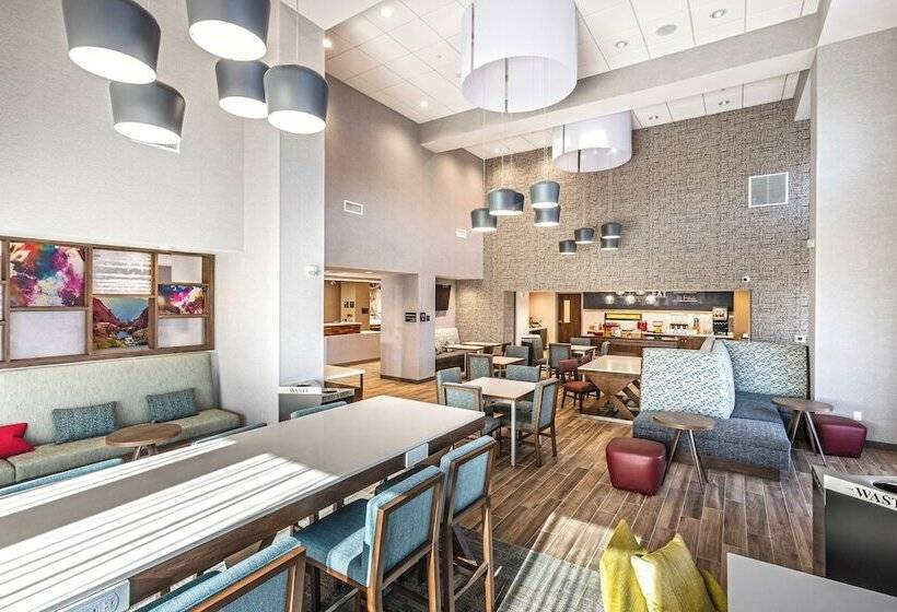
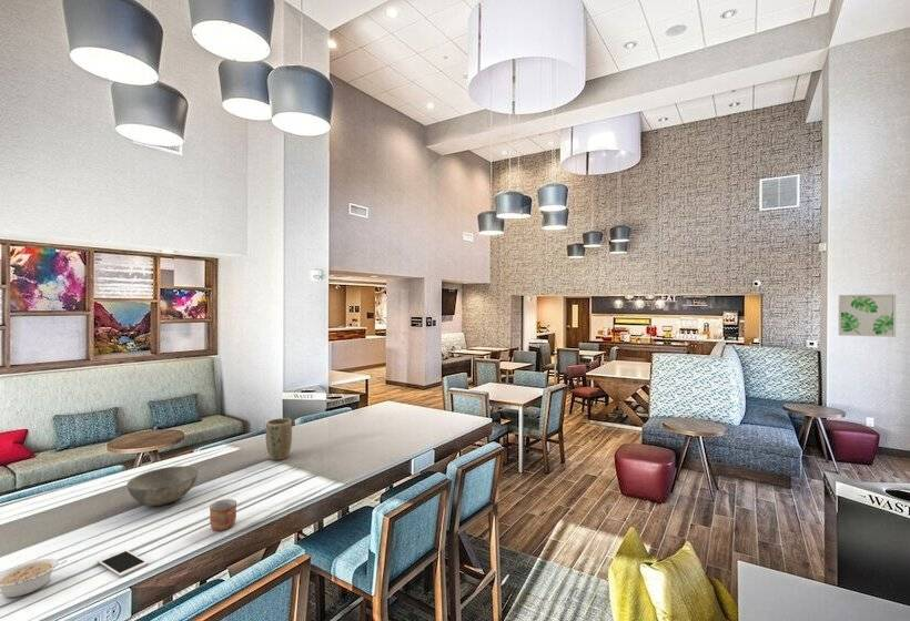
+ bowl (163, 489)
+ wall art (866, 315)
+ plant pot (279, 439)
+ cell phone (122, 562)
+ mug (224, 516)
+ legume (29, 577)
